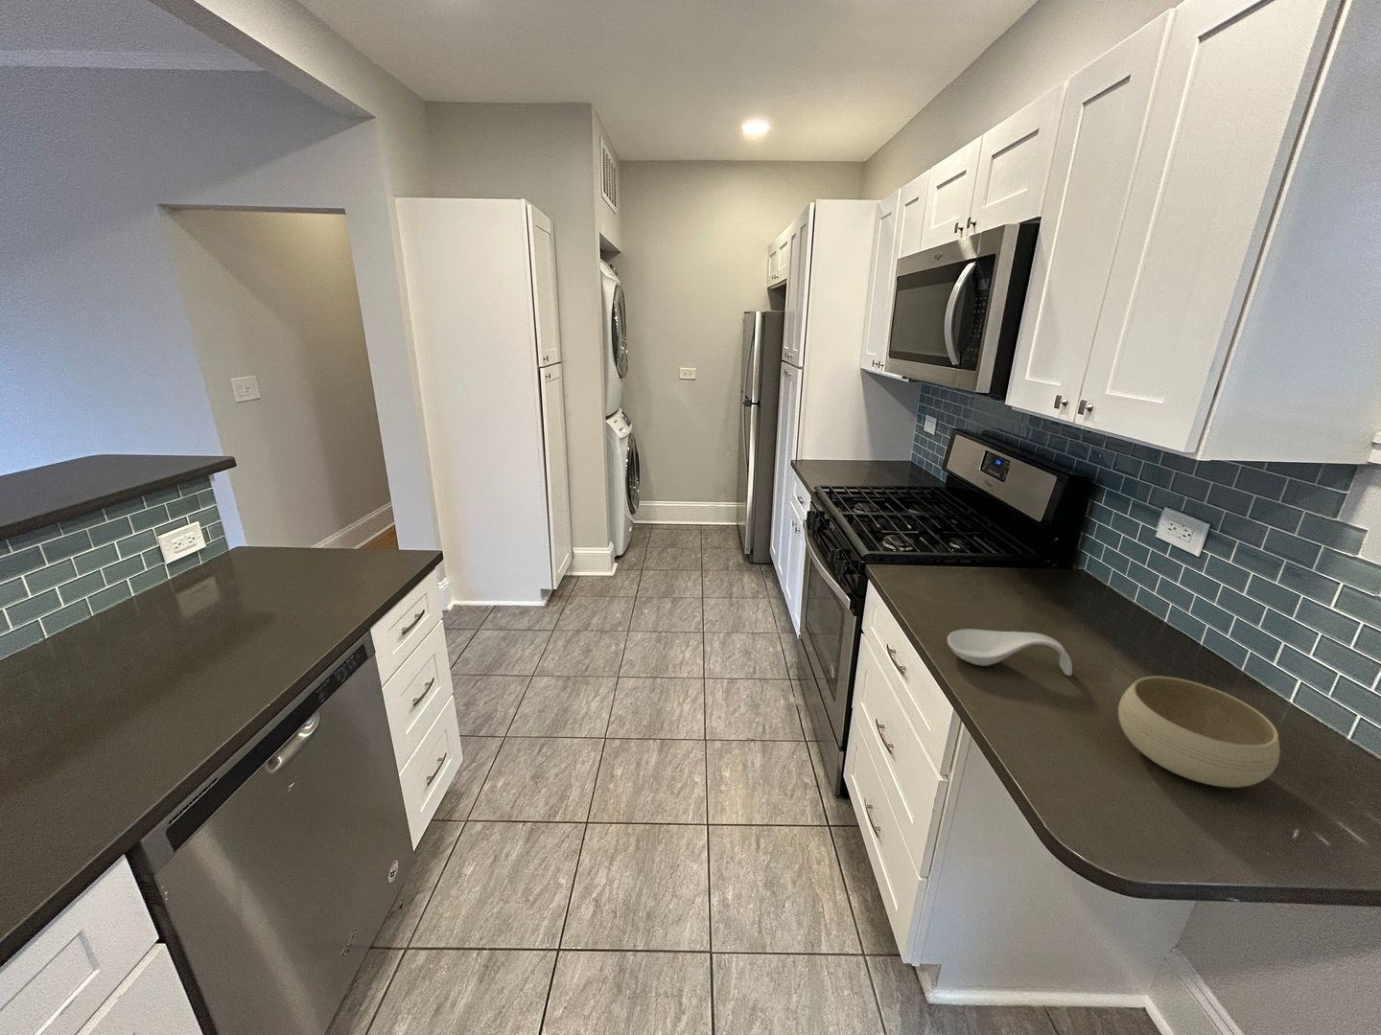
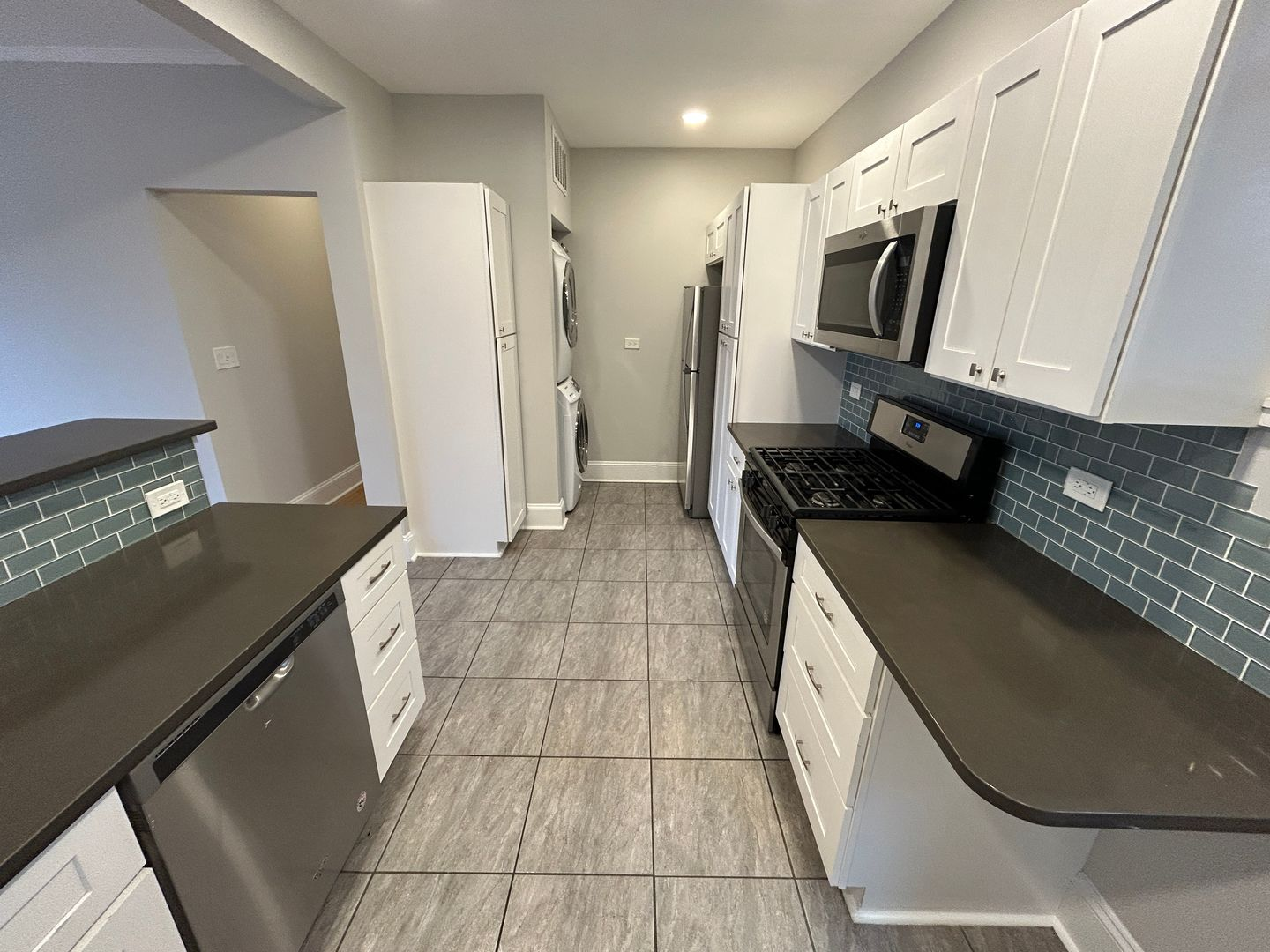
- bowl (1191, 733)
- spoon rest (1008, 647)
